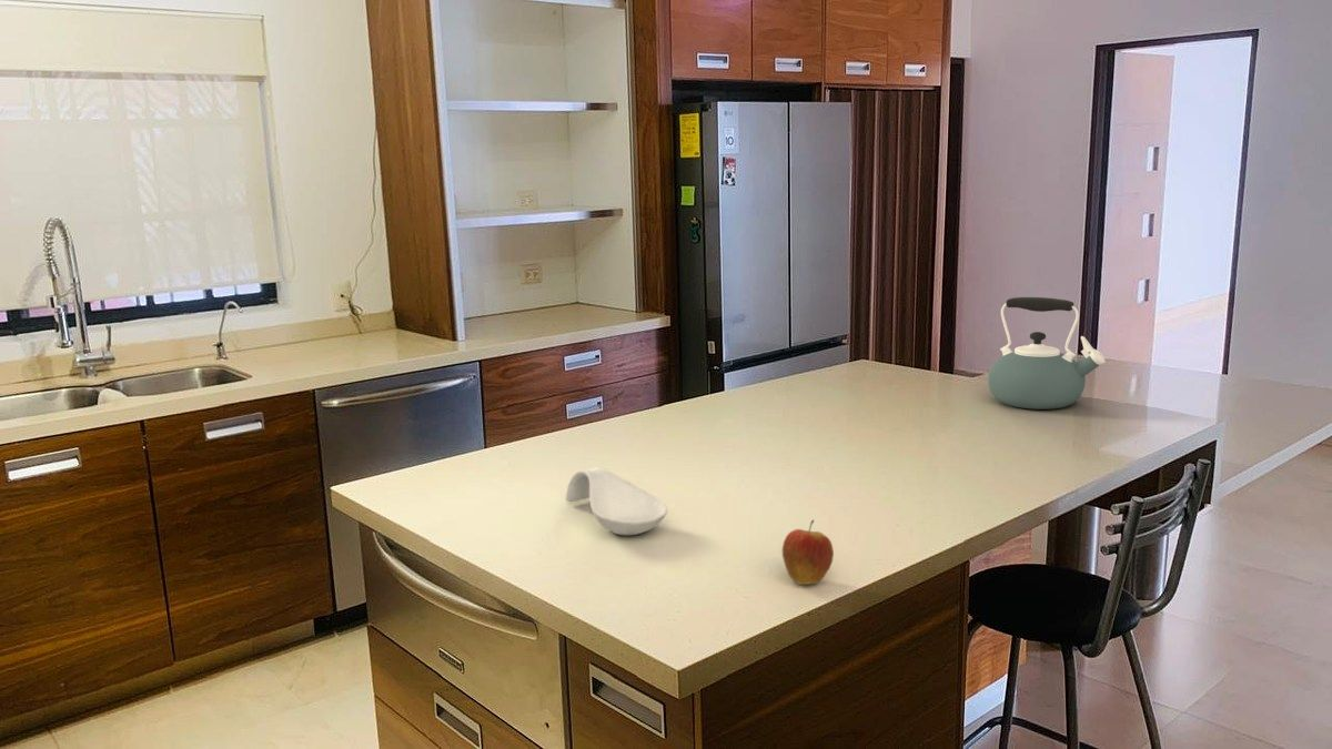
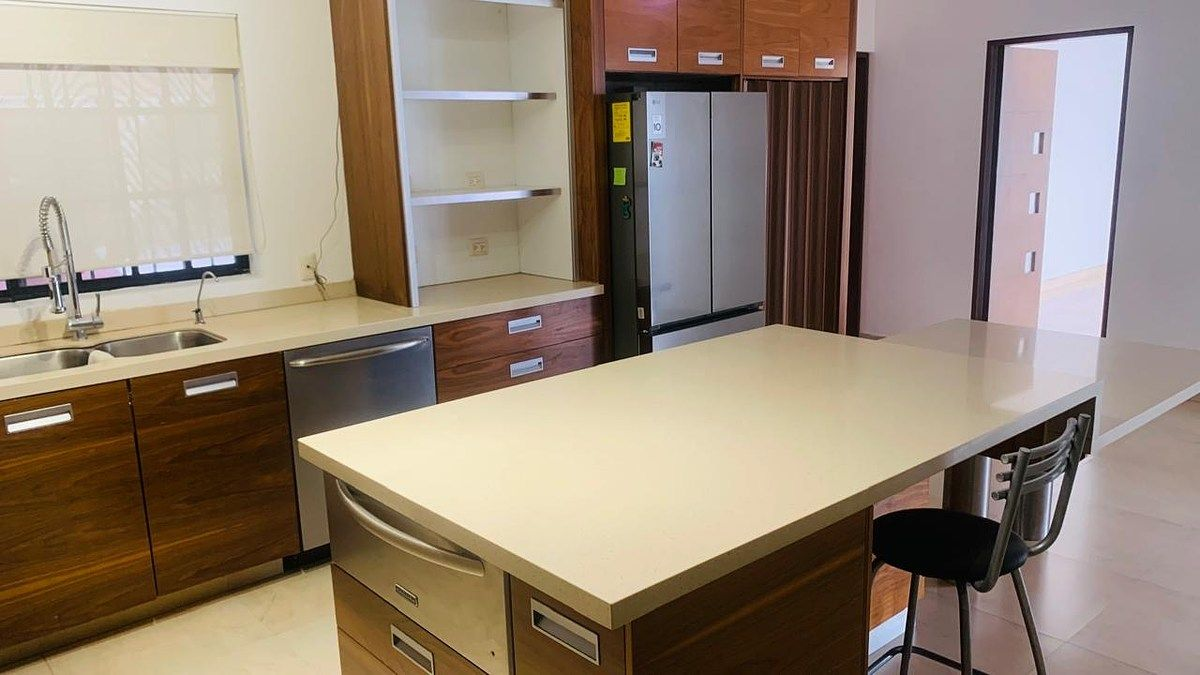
- fruit (807, 551)
- spoon rest (609, 498)
- kettle (1046, 351)
